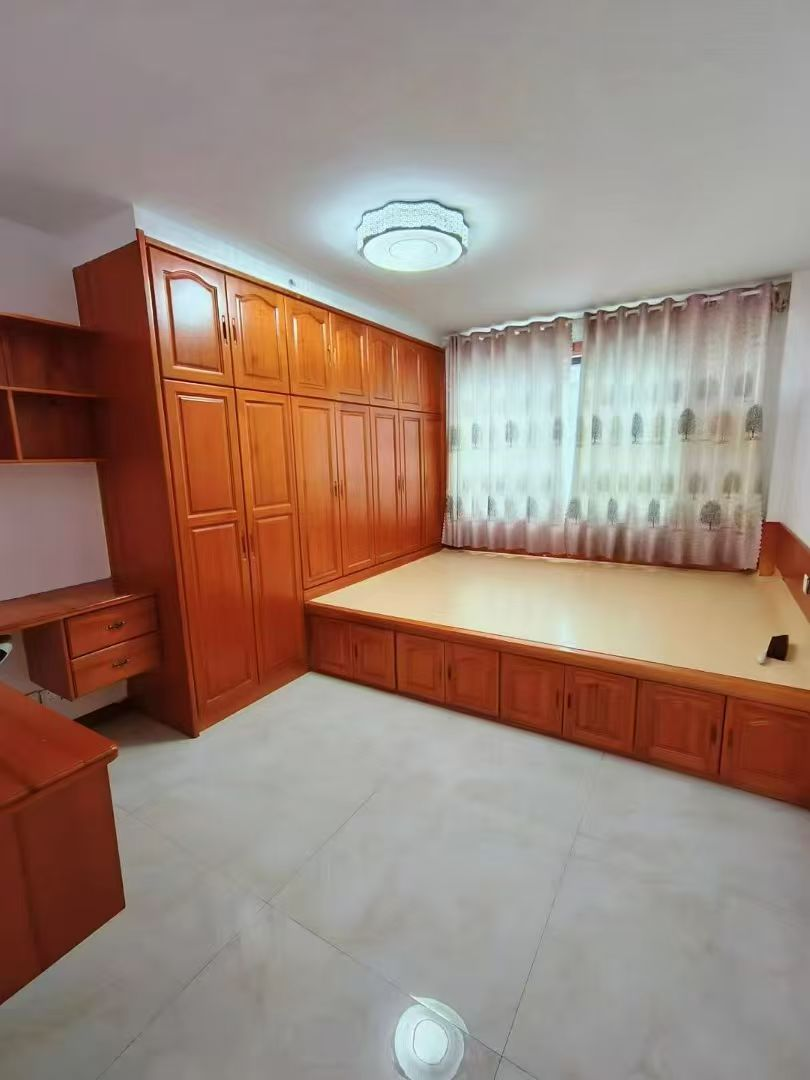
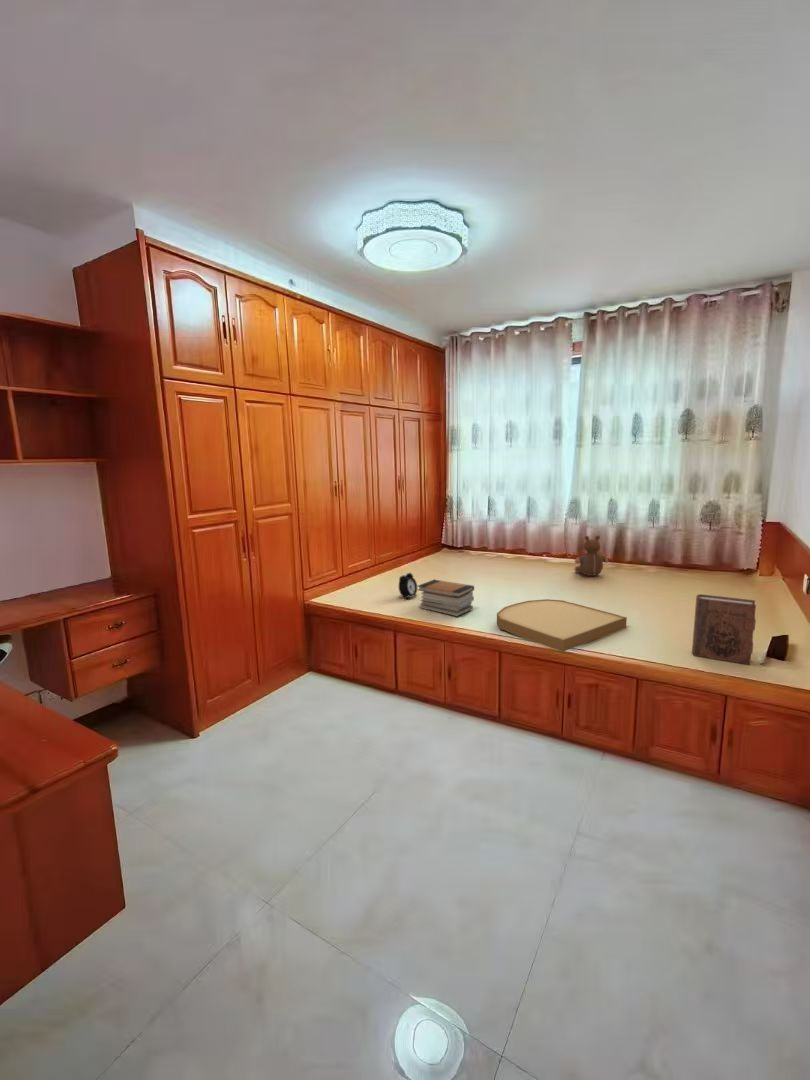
+ book stack (446, 597)
+ alarm clock (408, 585)
+ book (723, 628)
+ teddy bear (589, 554)
+ cushion (552, 619)
